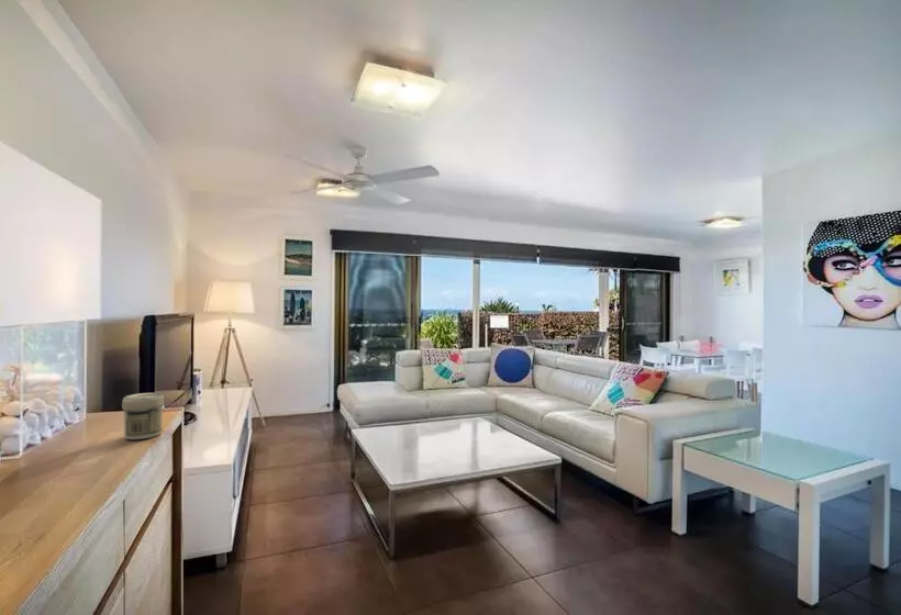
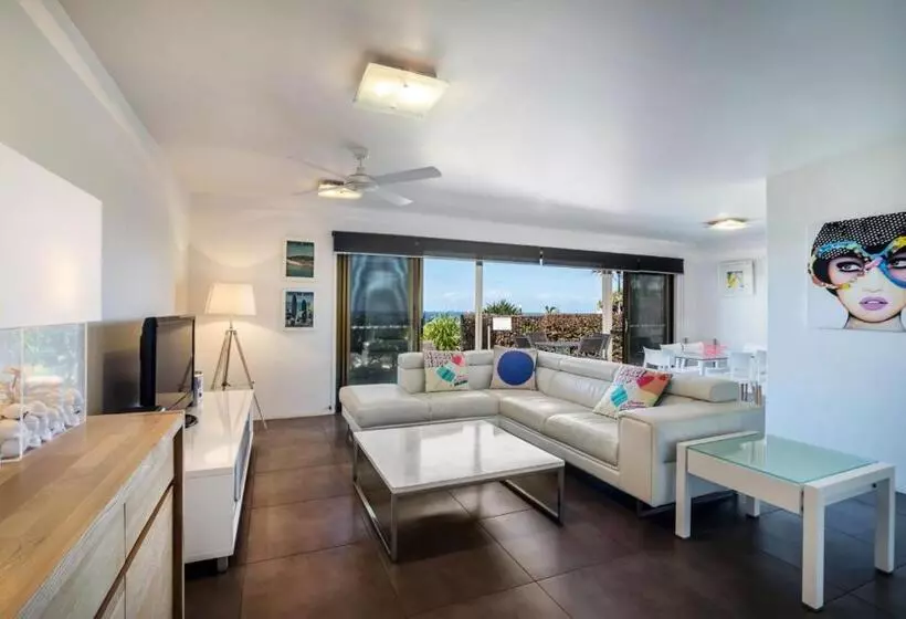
- jar (143, 415)
